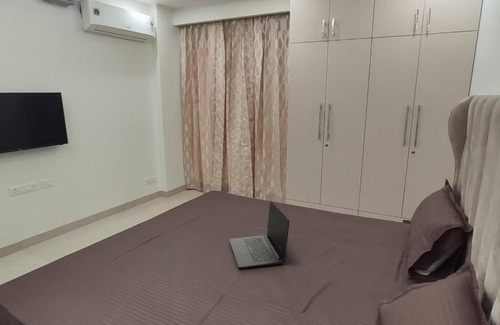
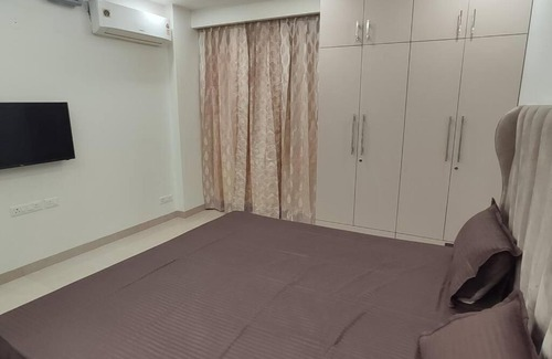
- laptop (256, 236)
